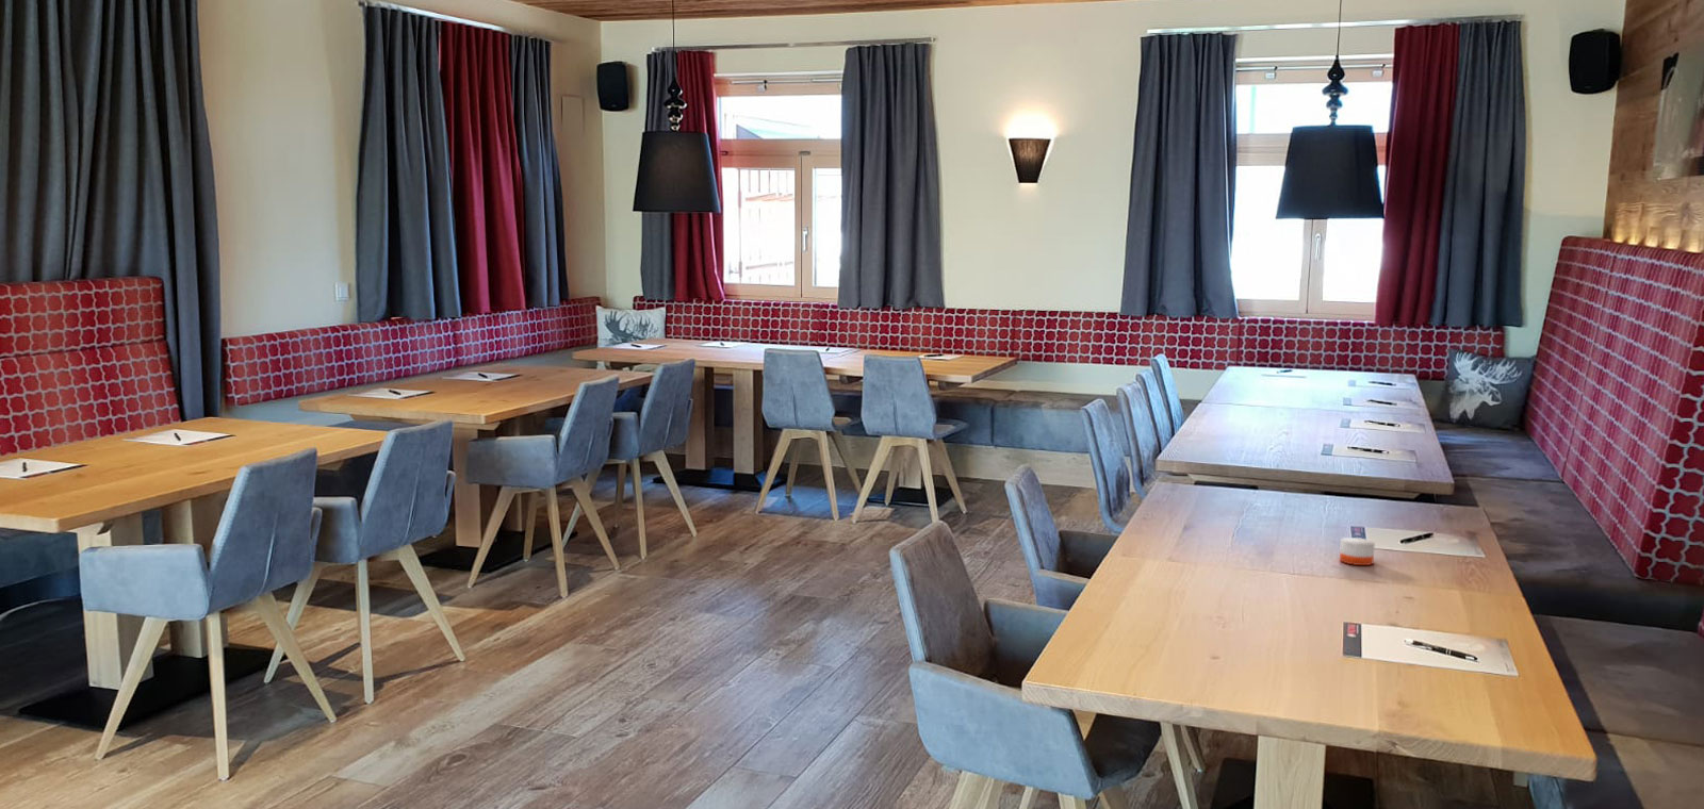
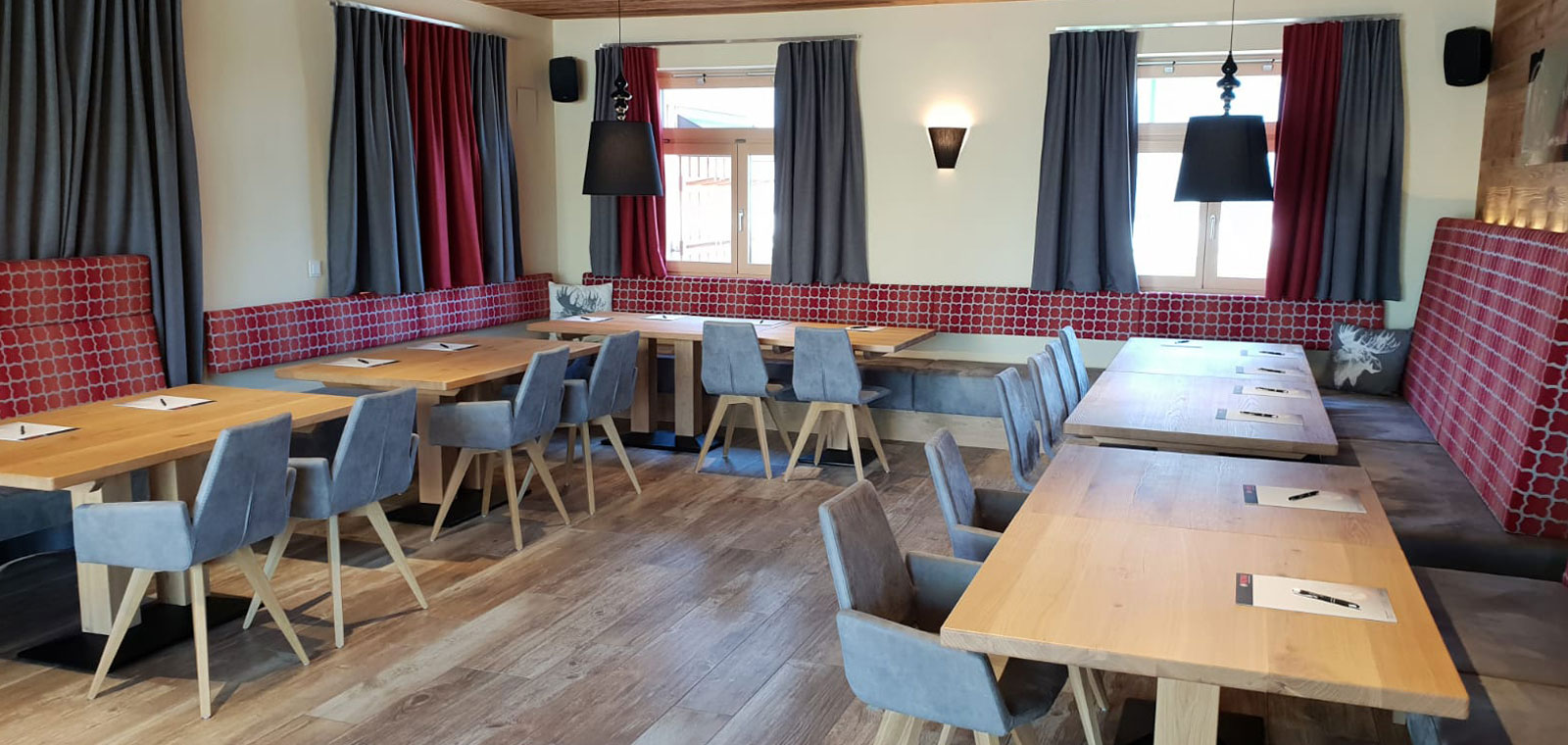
- candle (1357, 540)
